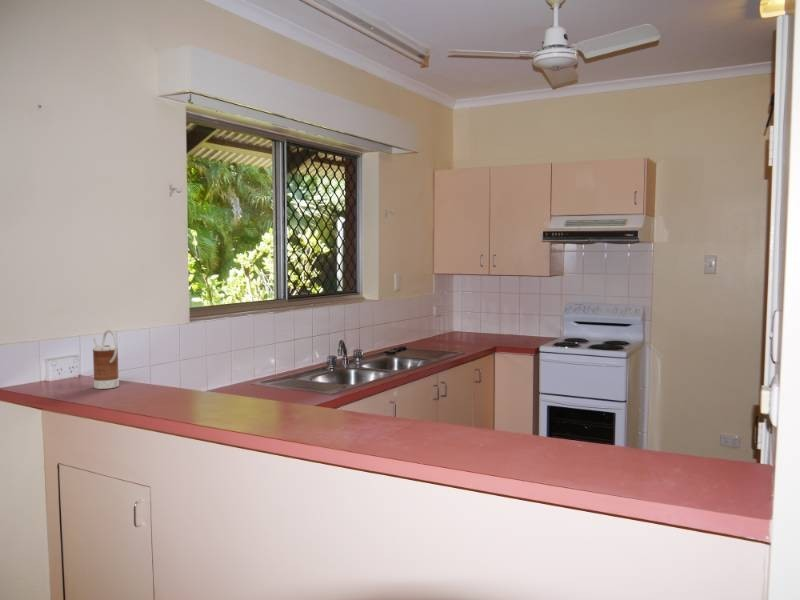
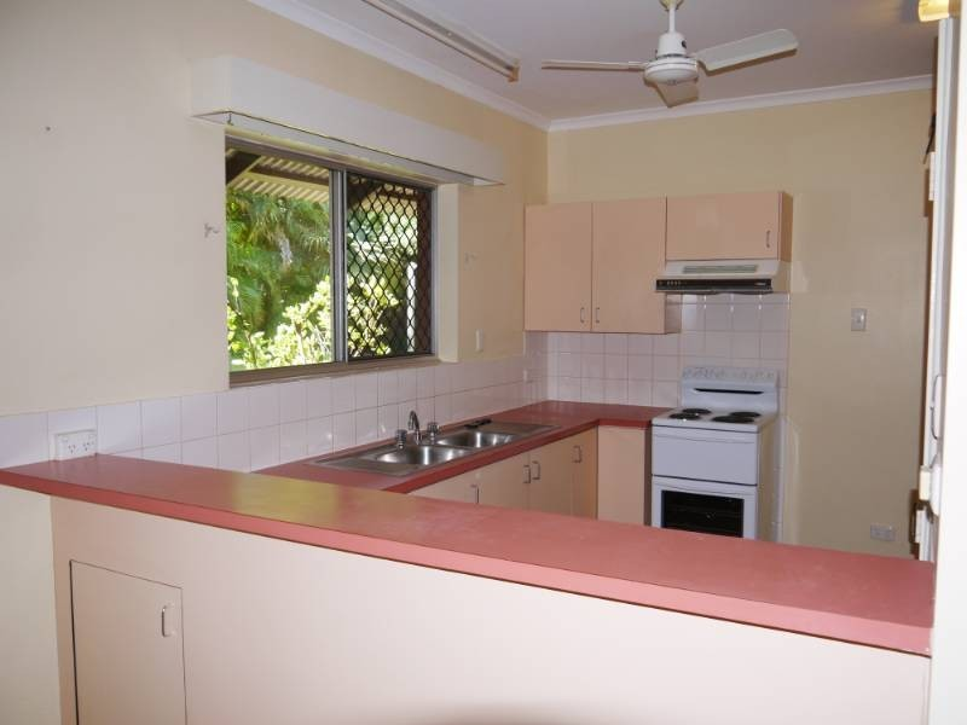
- kettle (105, 357)
